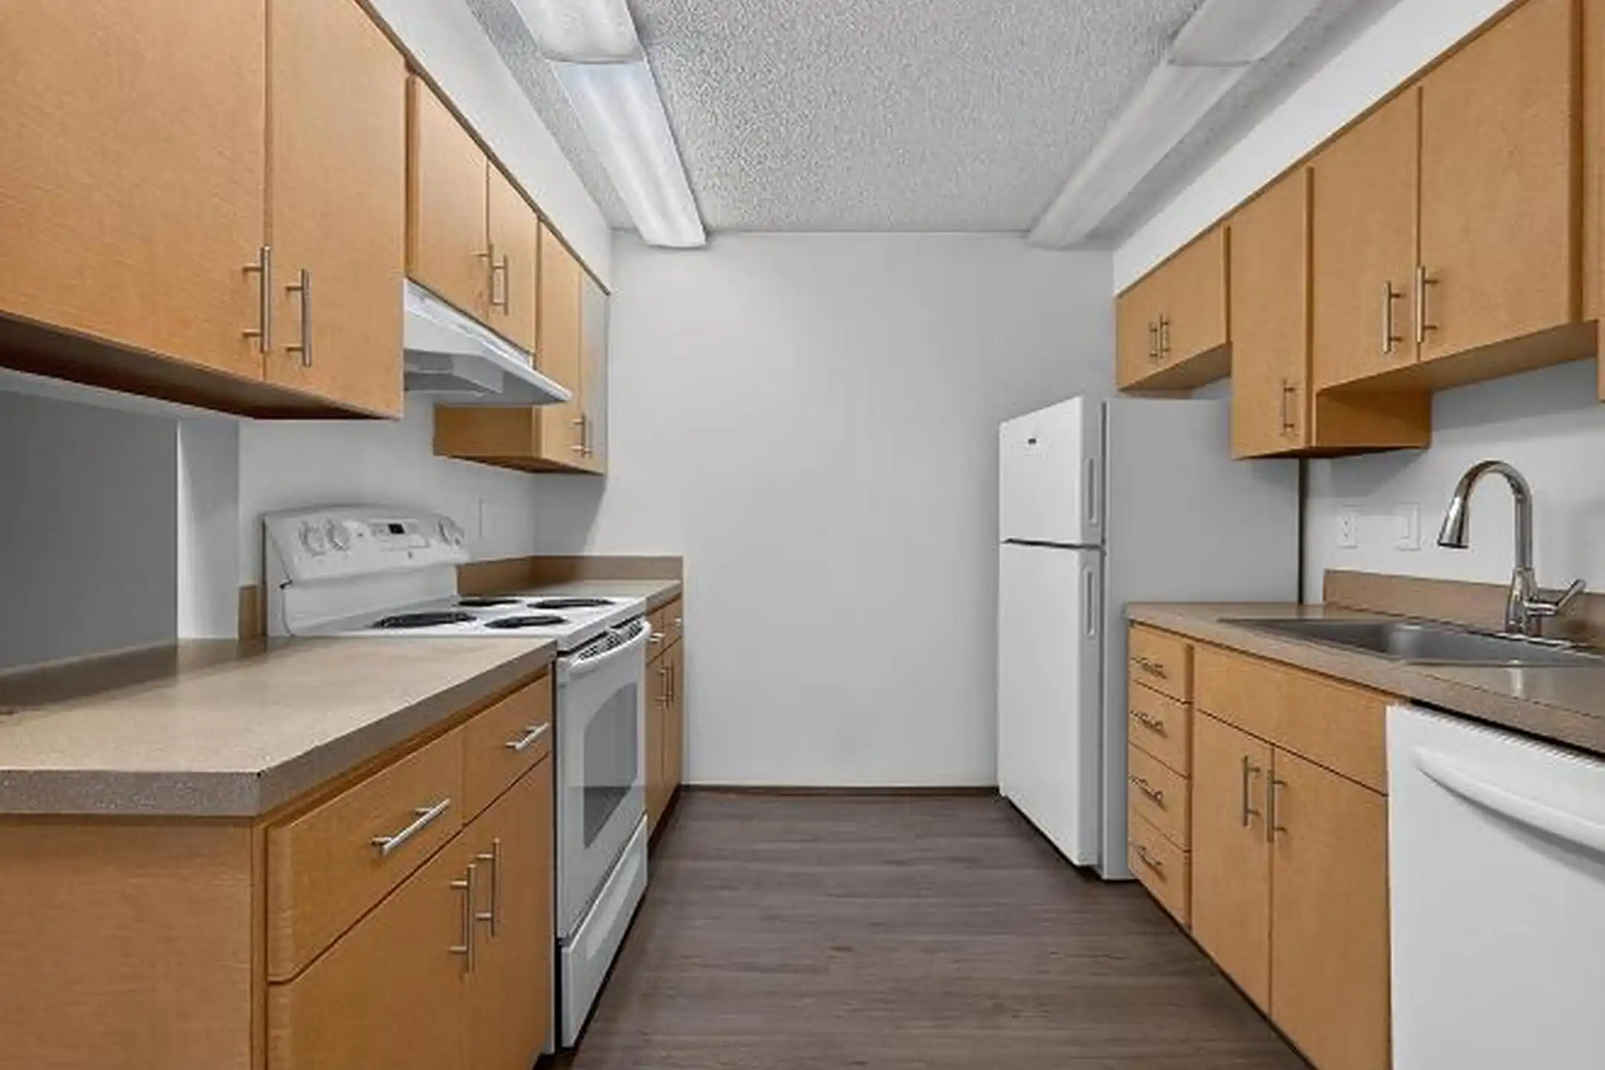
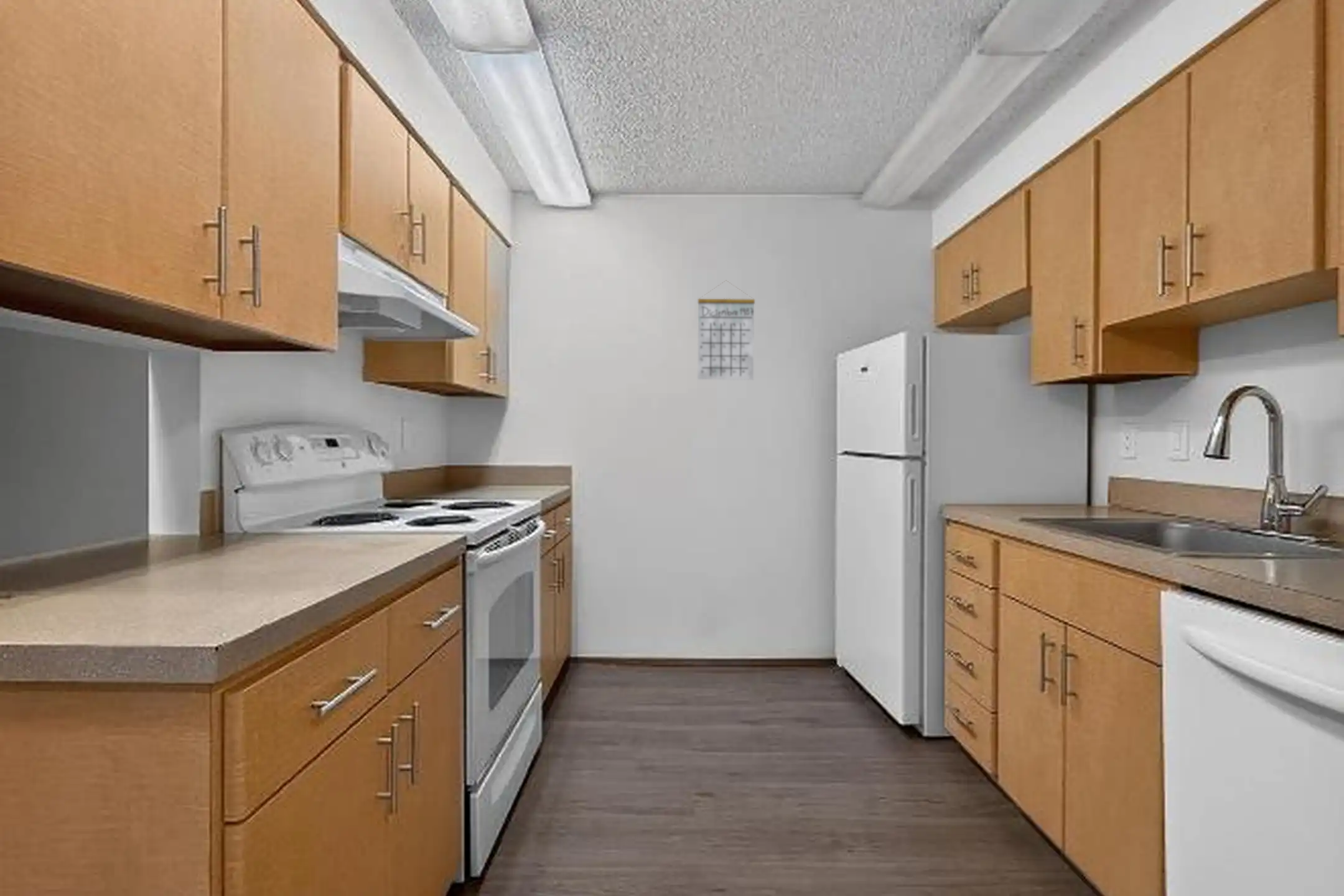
+ calendar (726, 329)
